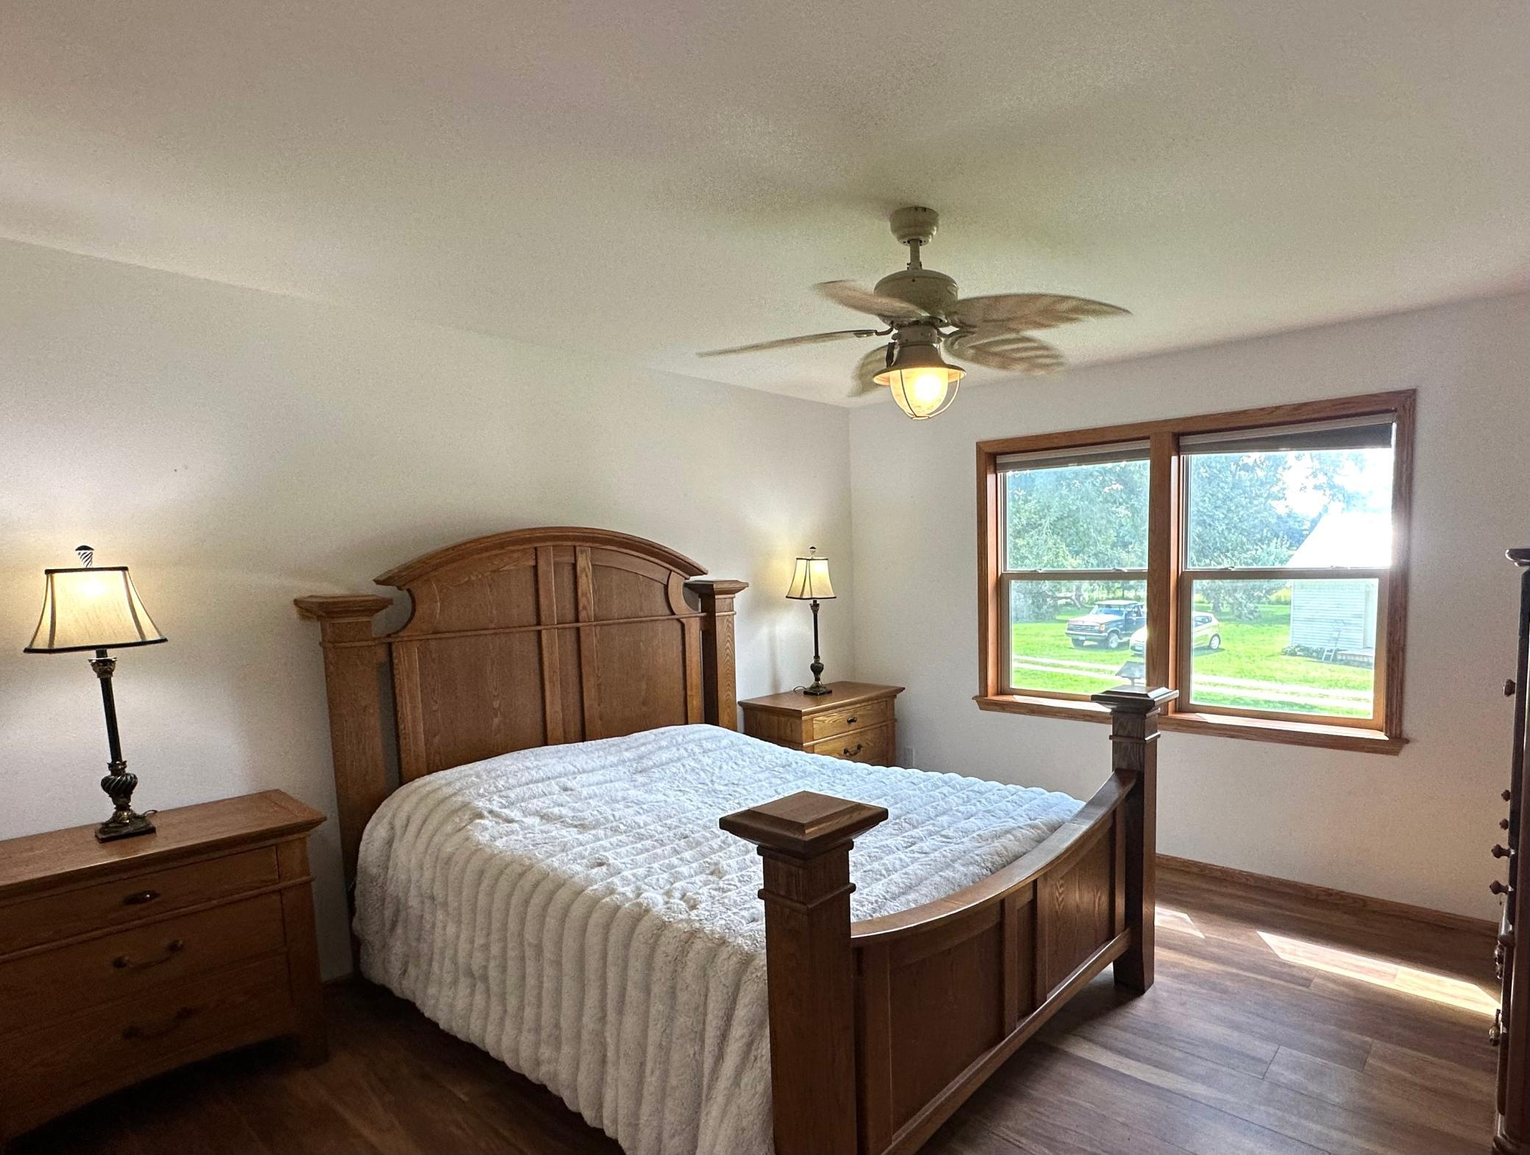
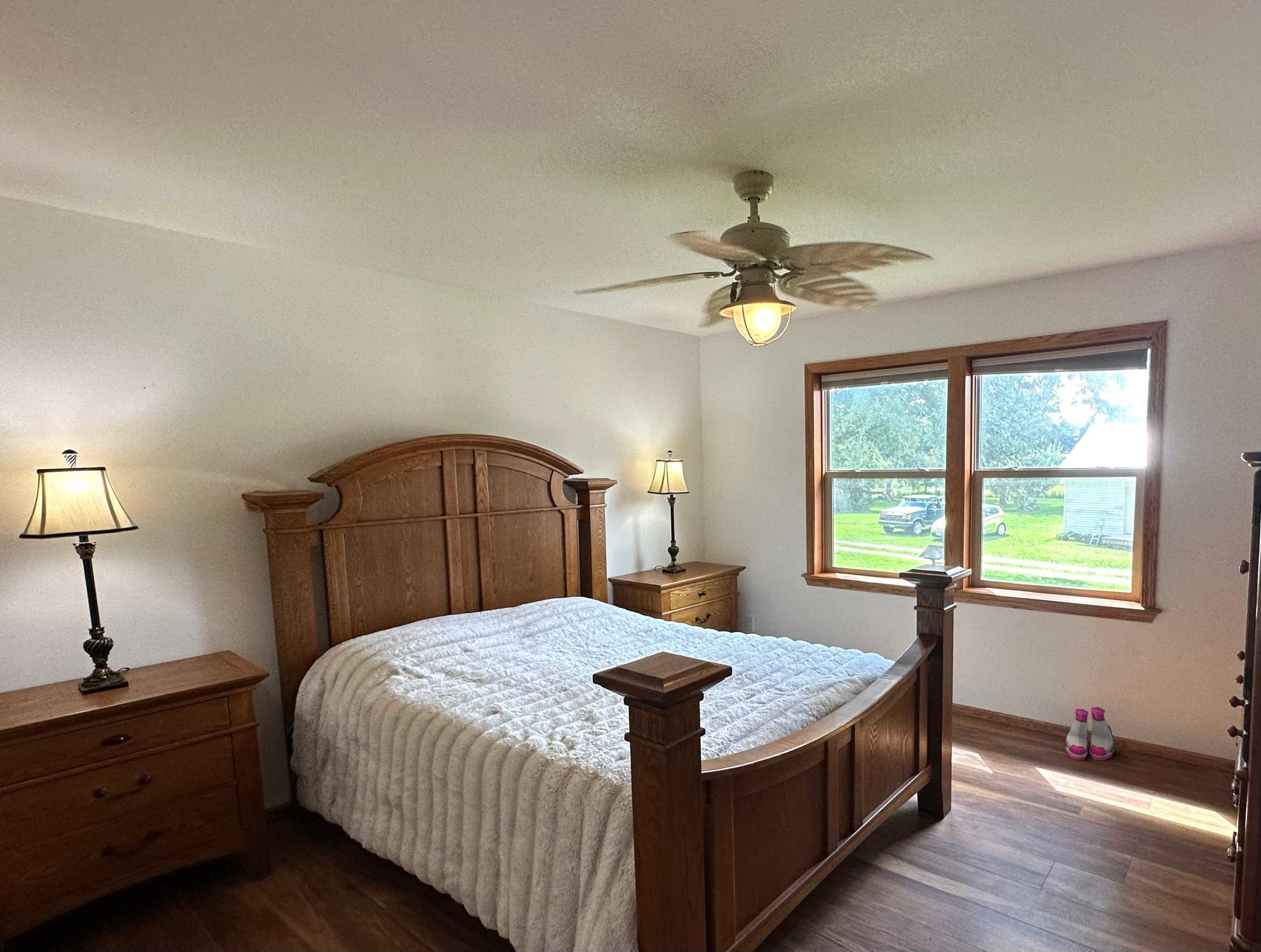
+ boots (1088, 730)
